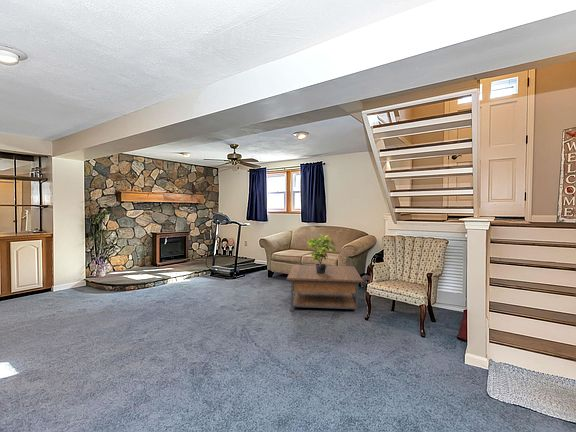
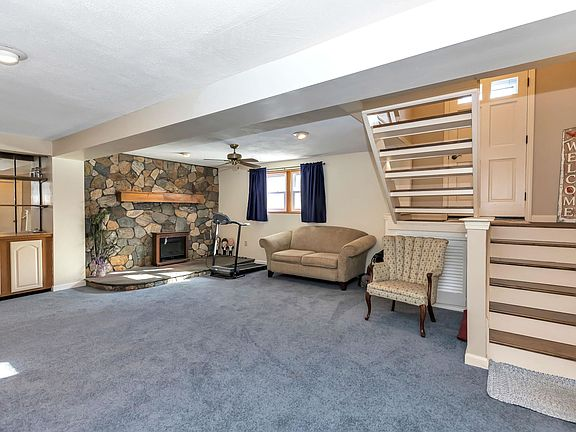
- coffee table (323, 286)
- potted plant (321, 253)
